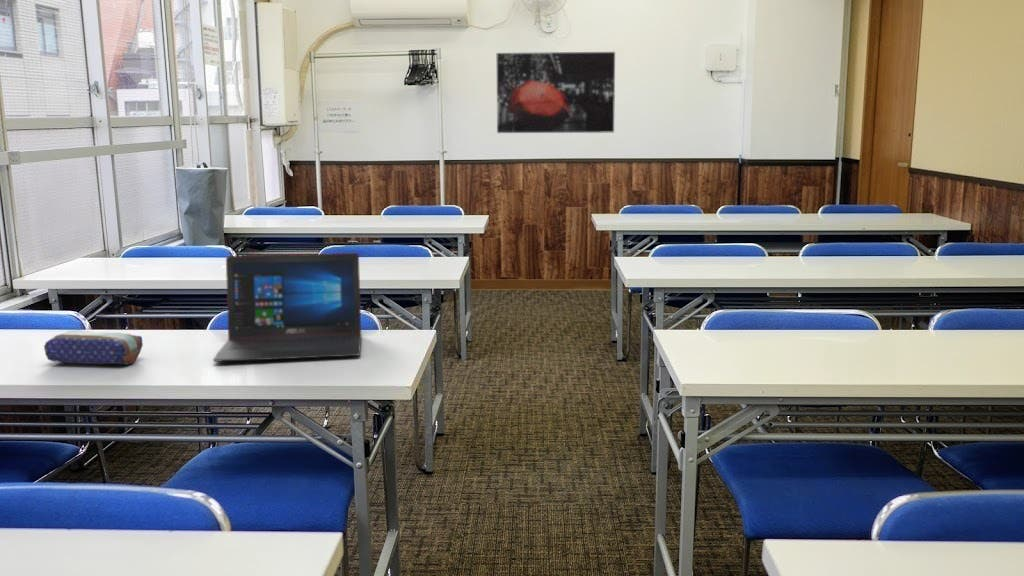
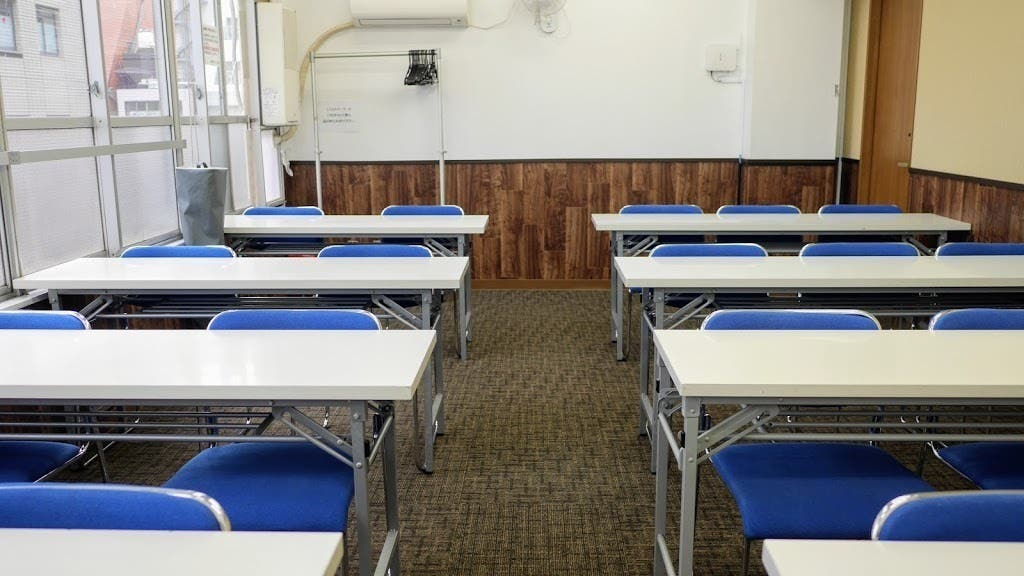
- pencil case (94, 347)
- laptop (290, 304)
- wall art (555, 92)
